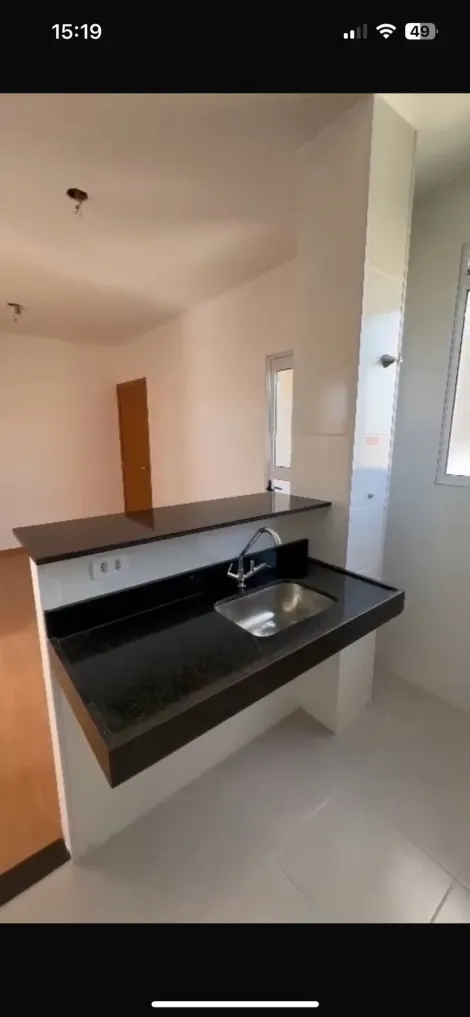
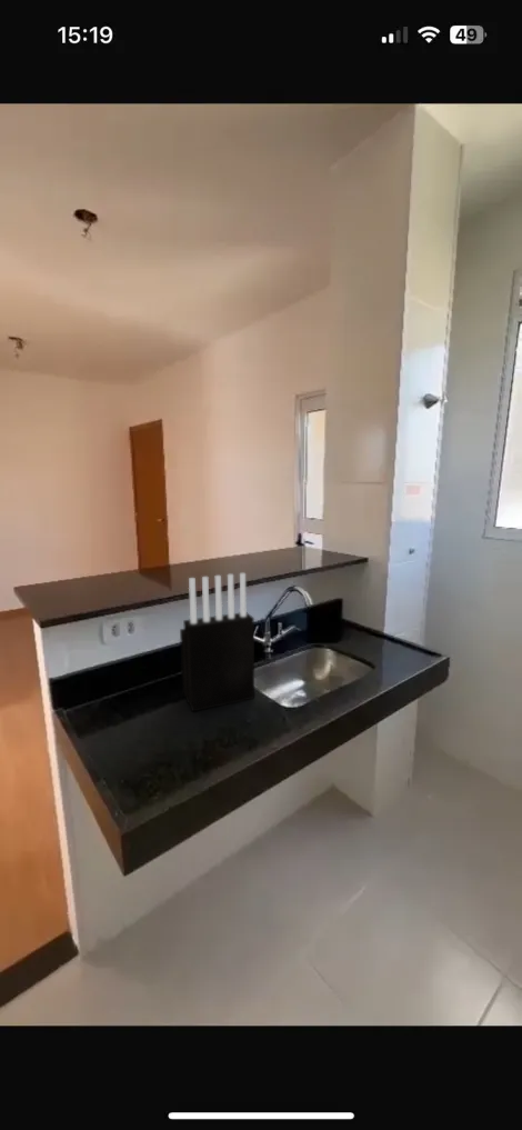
+ knife block (215, 634)
